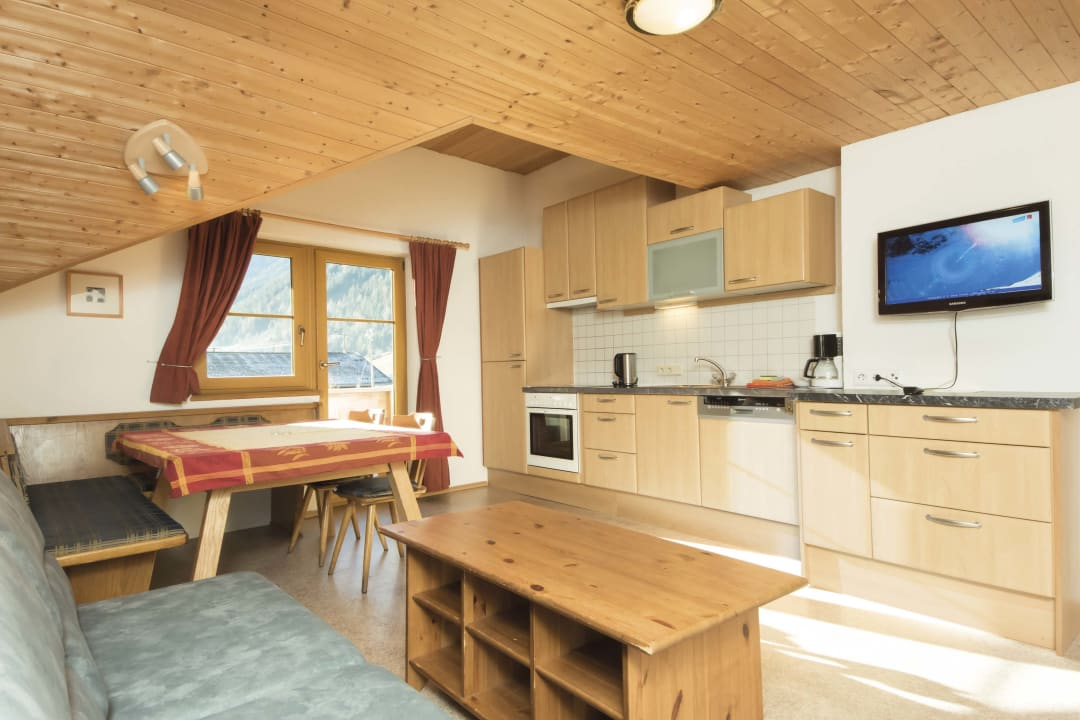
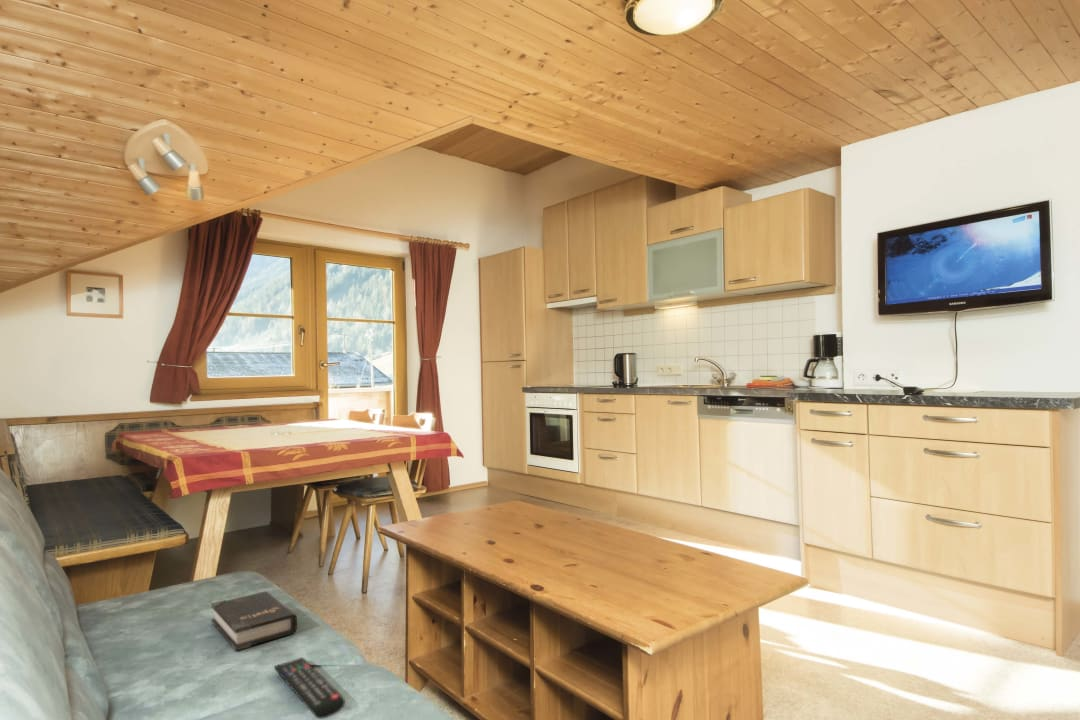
+ hardback book (253, 617)
+ remote control (307, 685)
